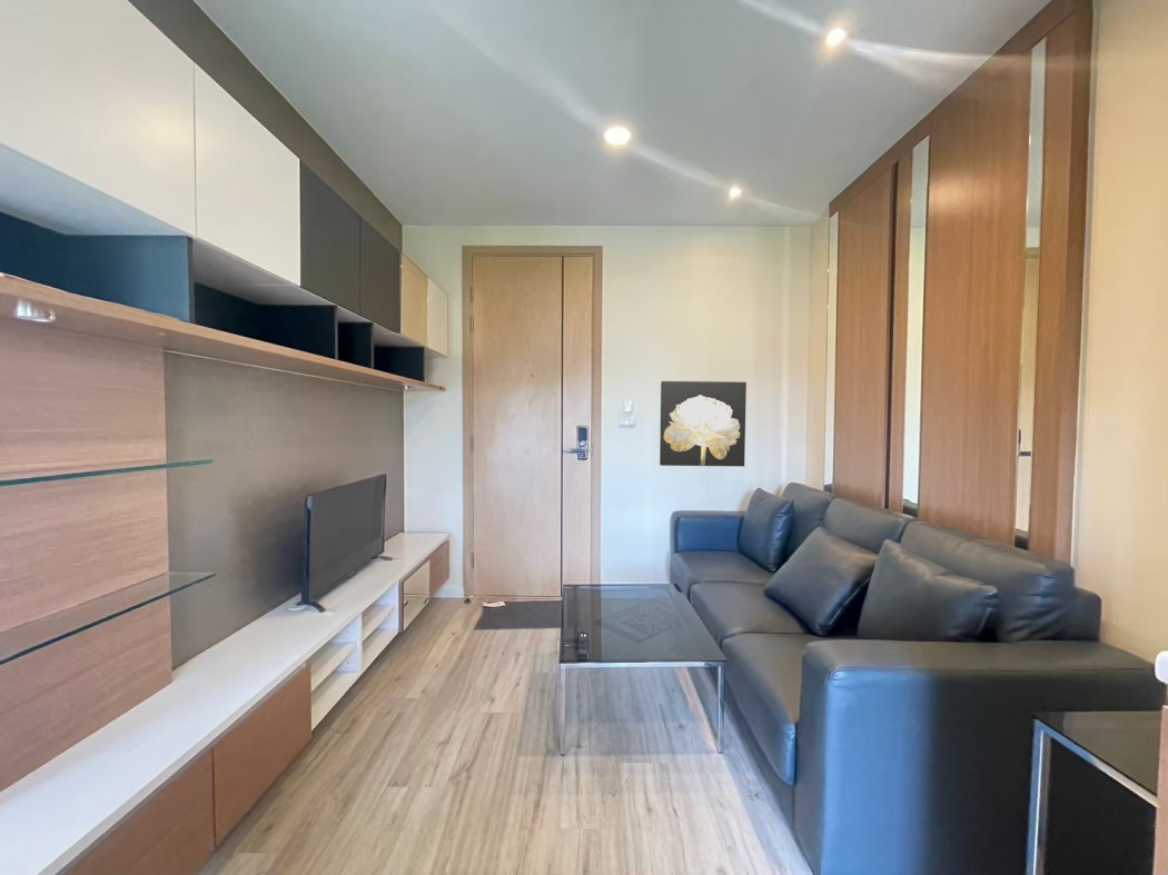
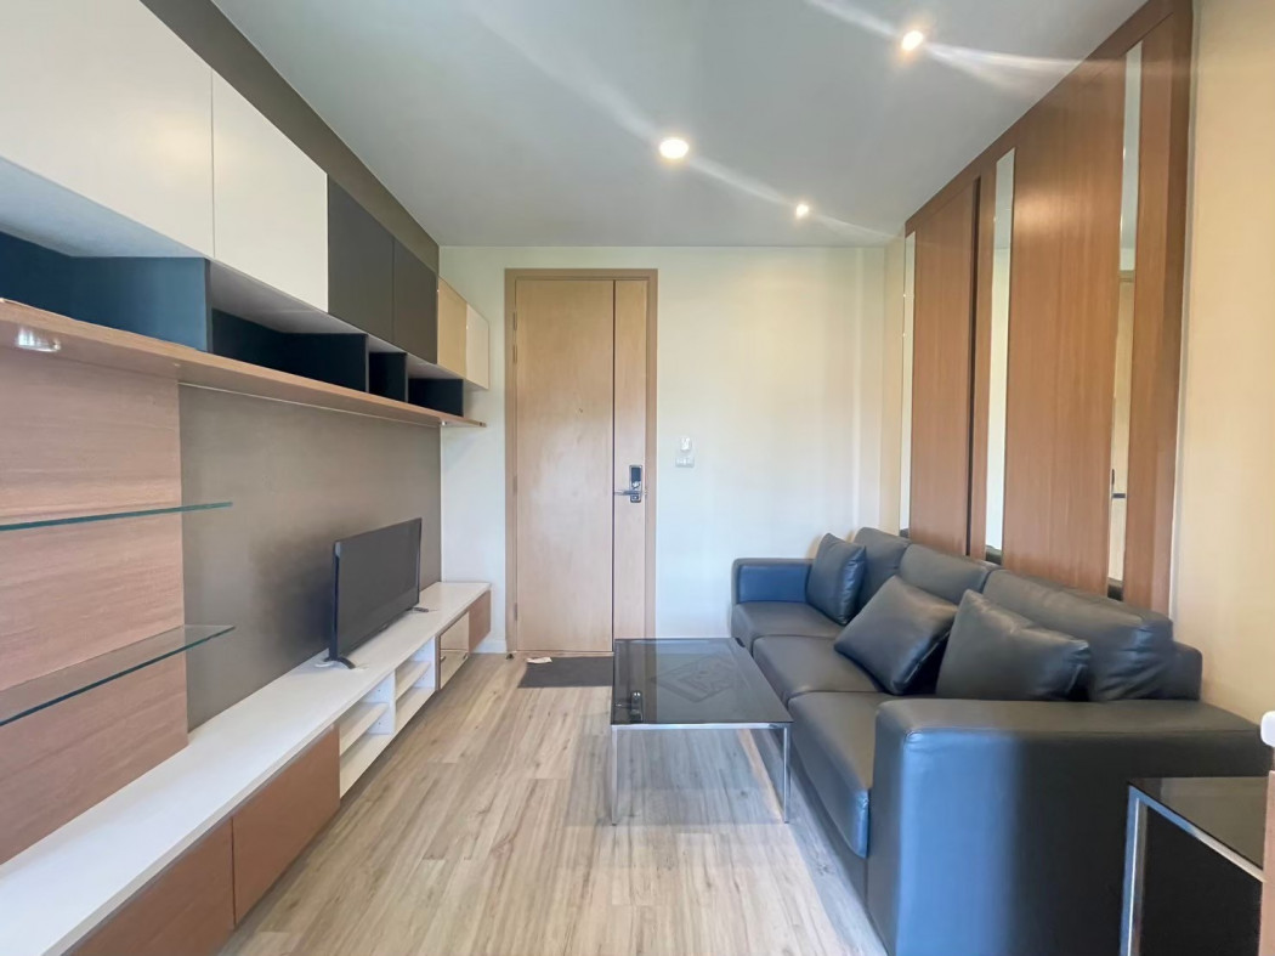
- wall art (702, 424)
